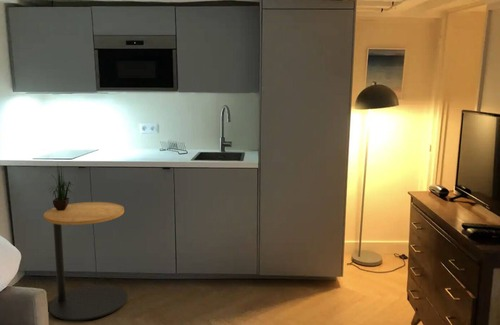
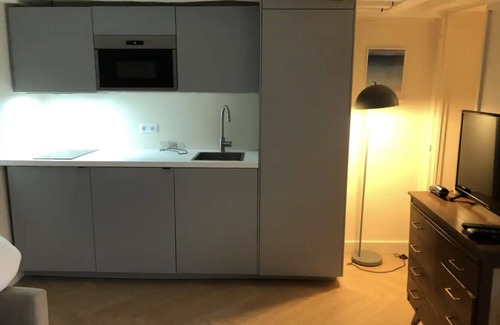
- potted plant (62, 183)
- side table (63, 262)
